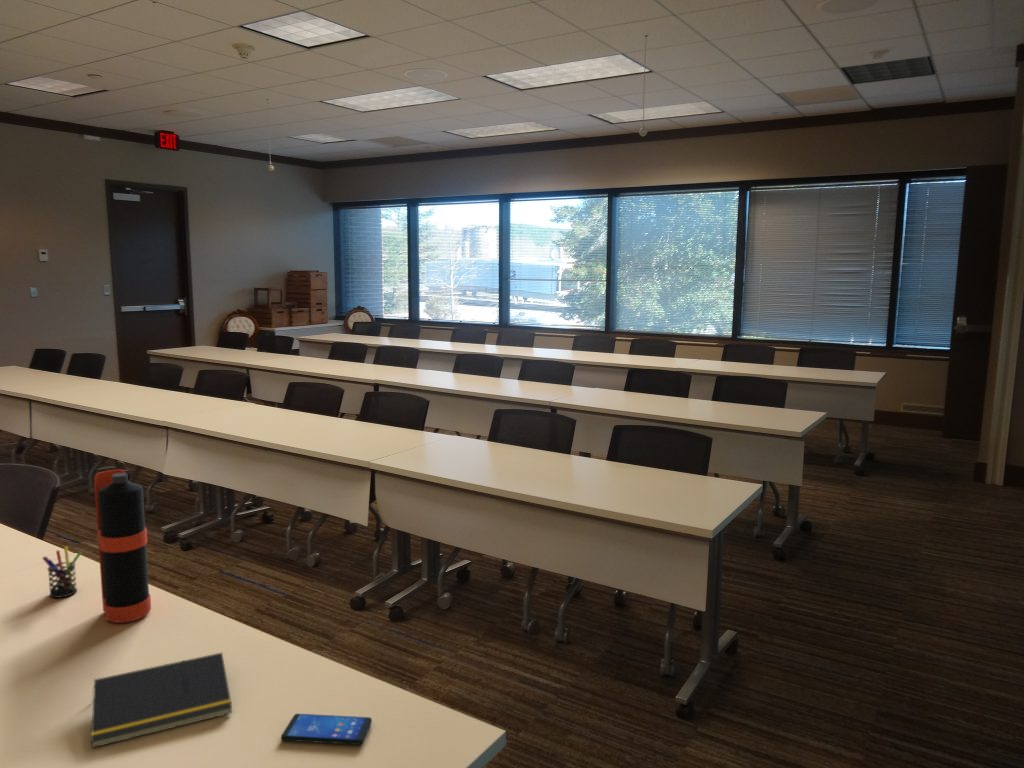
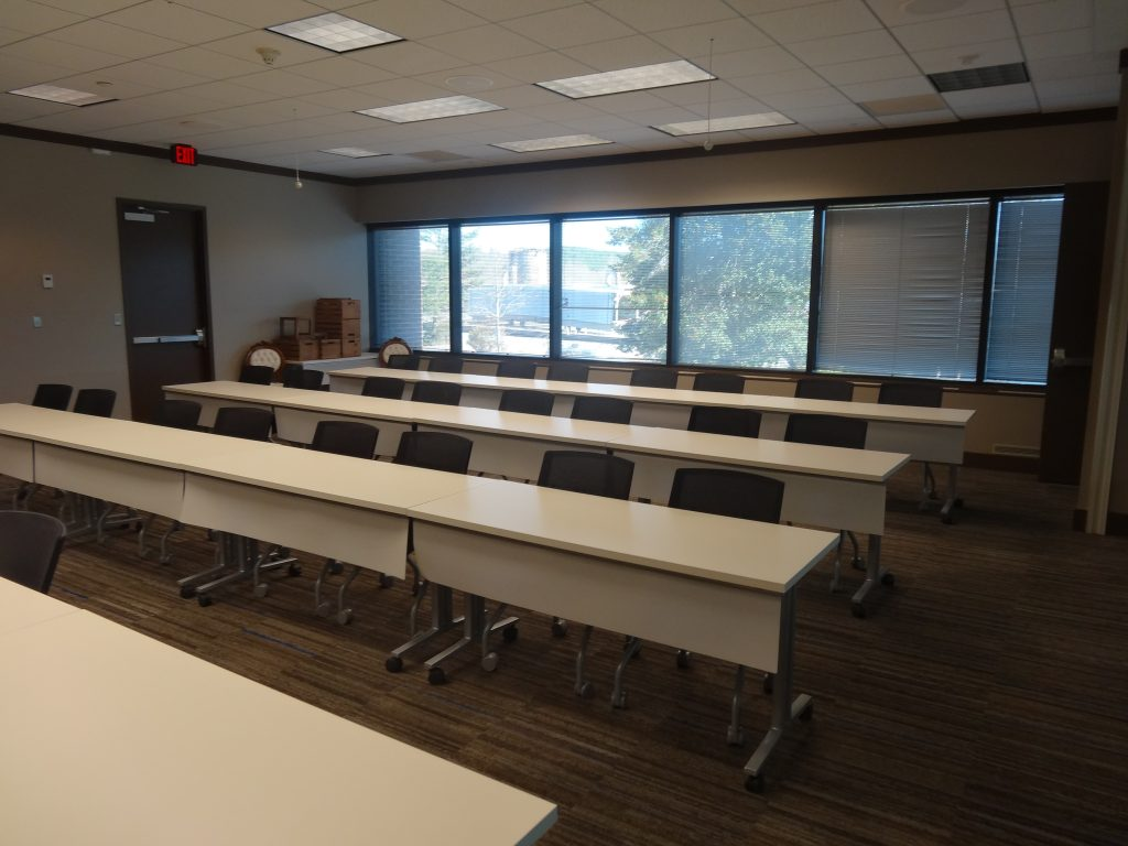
- smartphone (327, 728)
- bottle (122, 544)
- notepad (162, 695)
- pen holder (64, 570)
